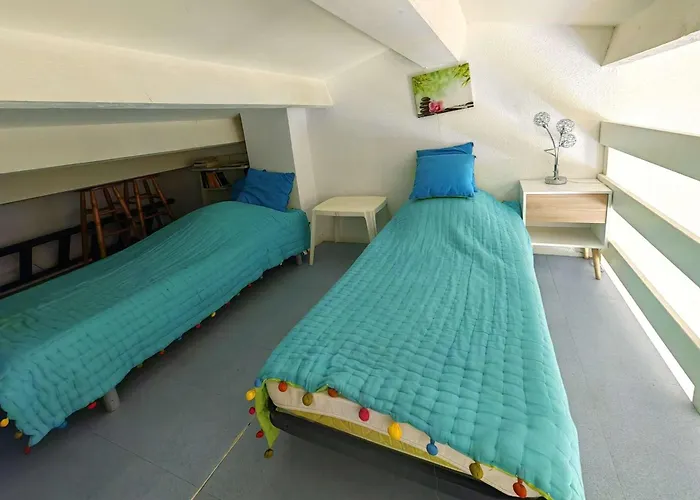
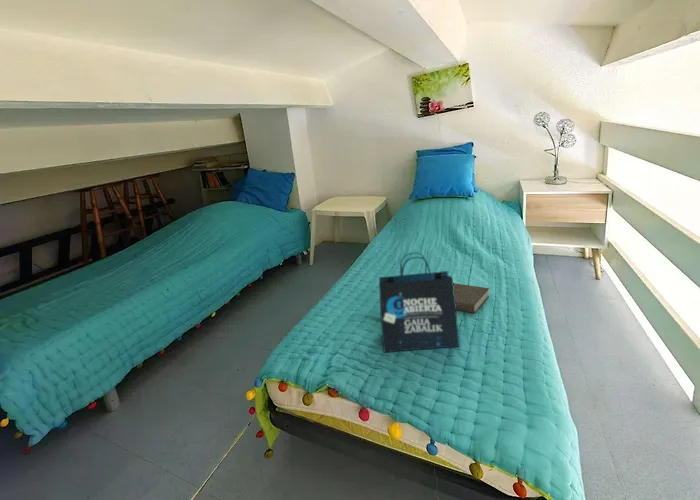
+ tote bag (416, 298)
+ book (455, 296)
